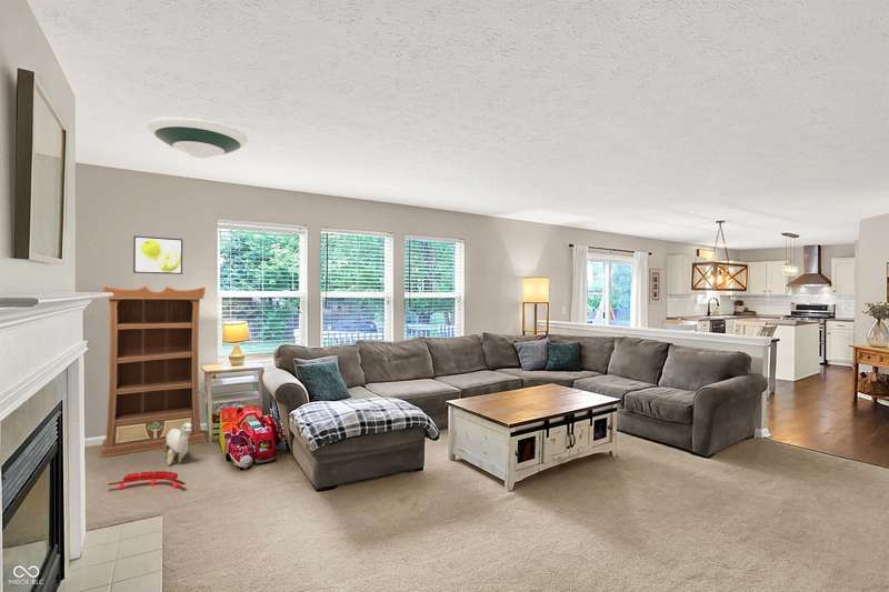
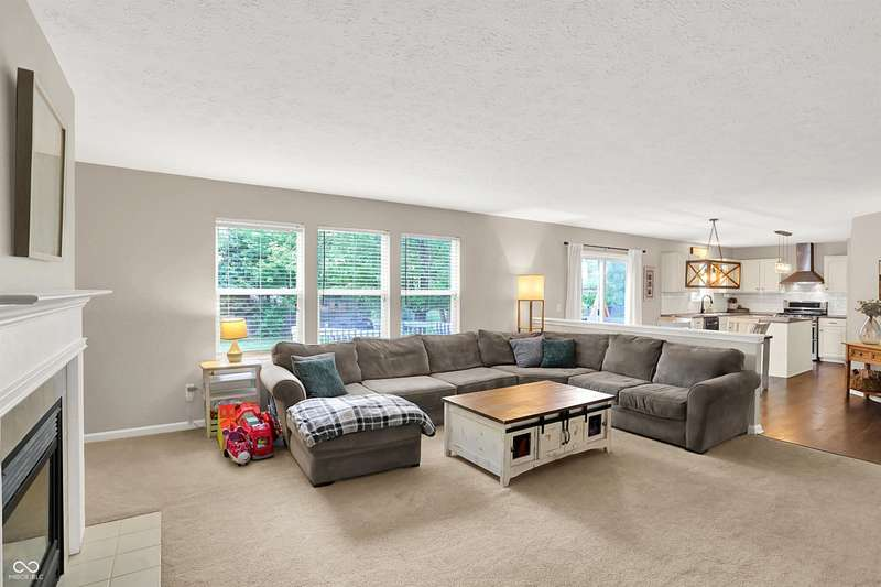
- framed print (158, 255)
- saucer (199, 144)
- bookcase (154, 364)
- plush toy (177, 440)
- toy train (146, 480)
